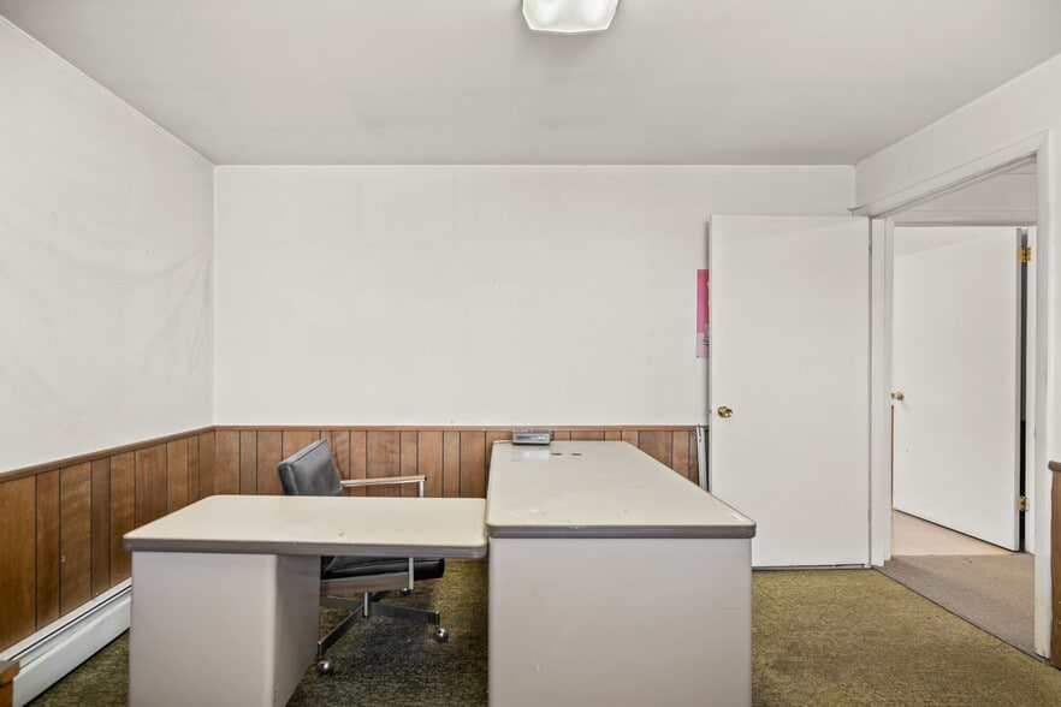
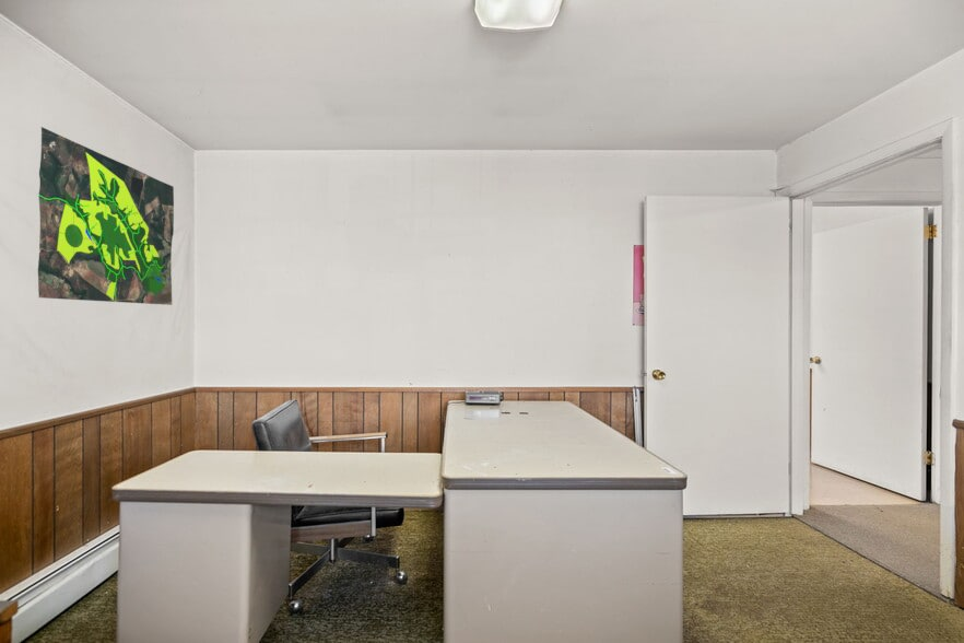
+ map (118, 232)
